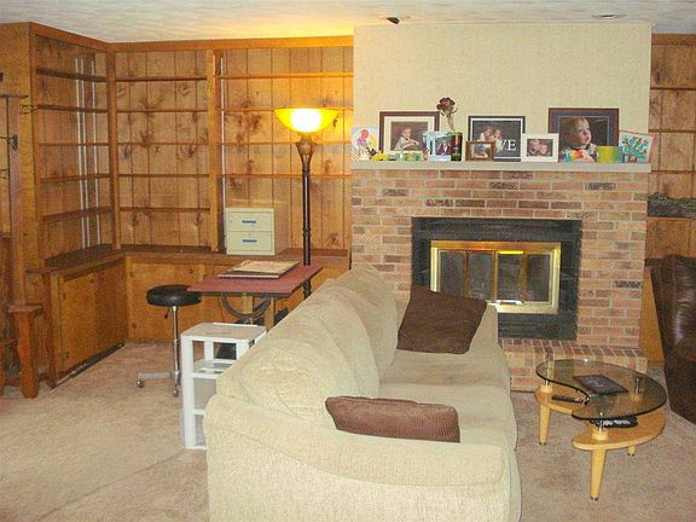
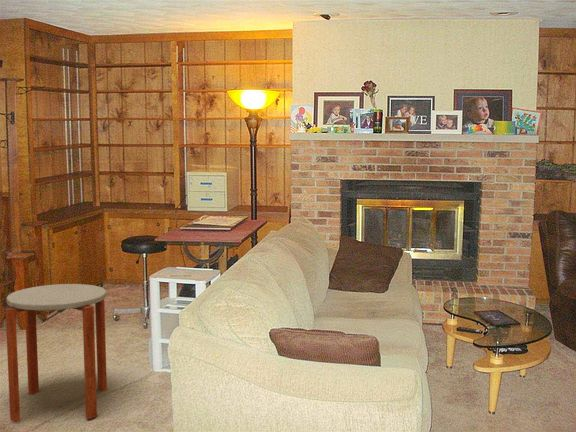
+ side table (37, 355)
